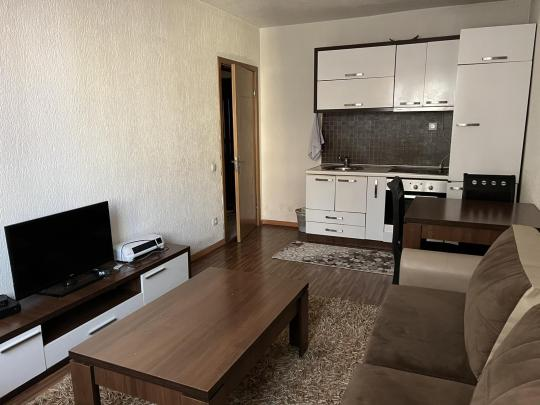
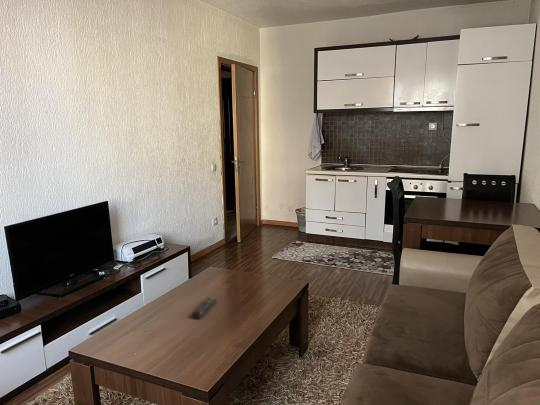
+ remote control (205, 307)
